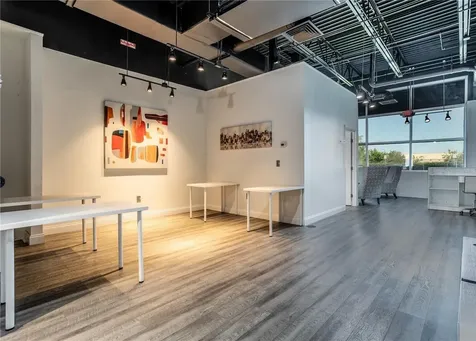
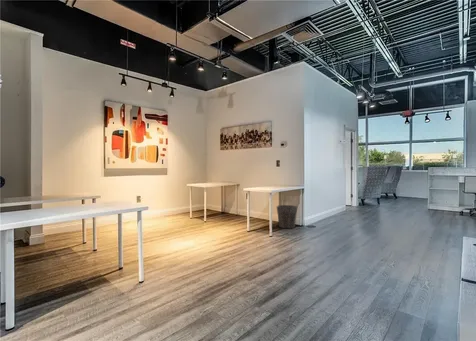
+ waste bin (287, 216)
